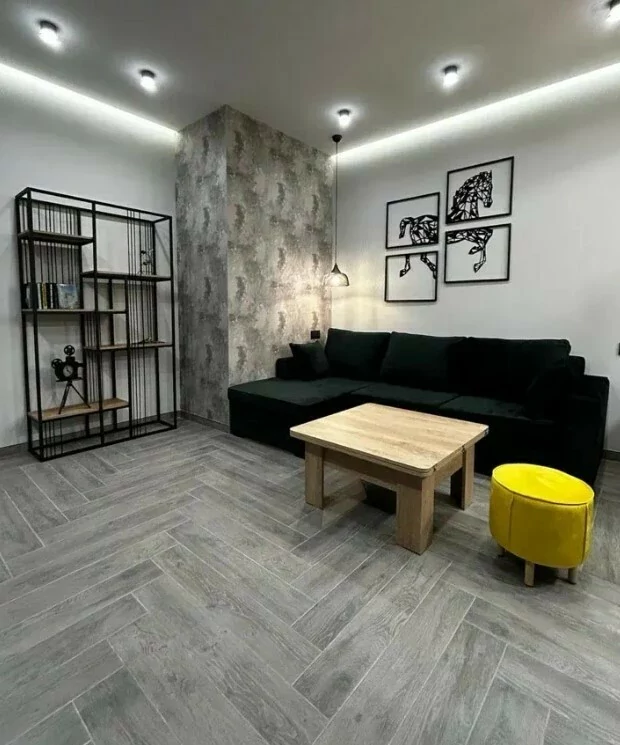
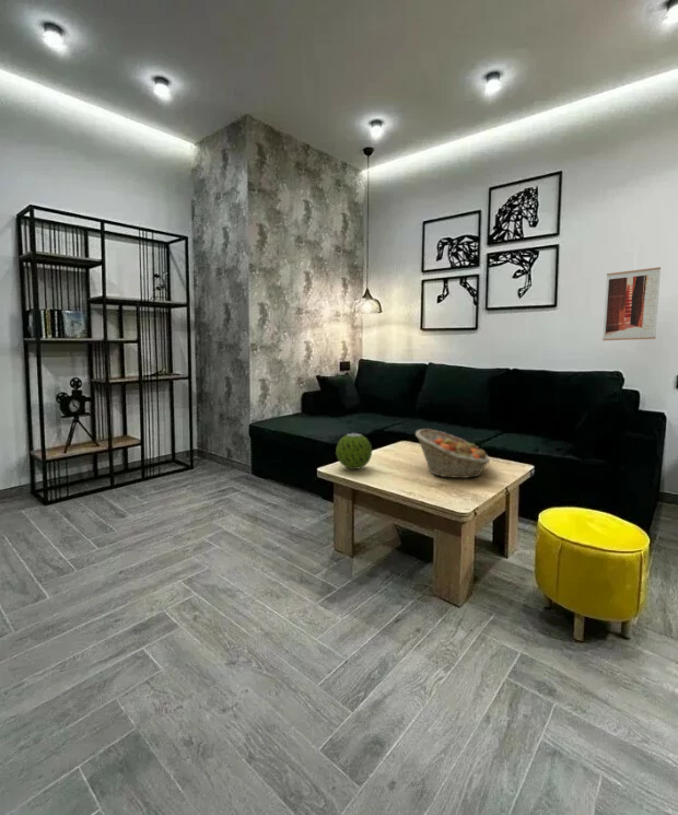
+ fruit basket (452, 451)
+ decorative ball (353, 451)
+ wall art (630, 305)
